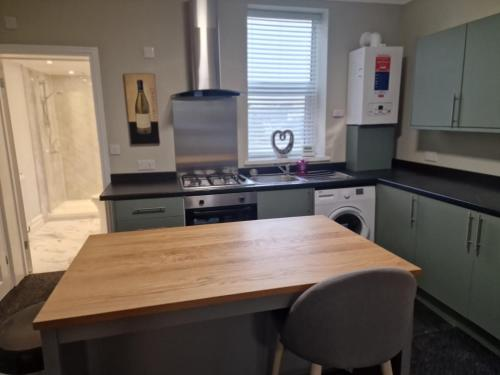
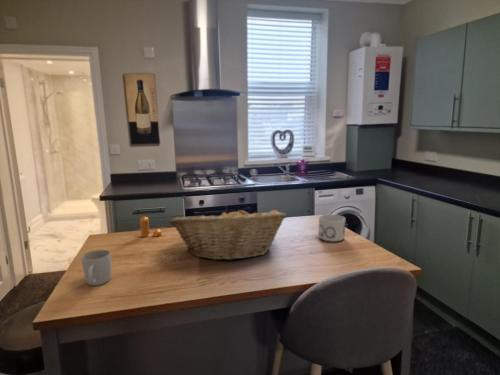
+ fruit basket (228, 227)
+ pepper shaker (148, 225)
+ mug (329, 226)
+ mug (96, 269)
